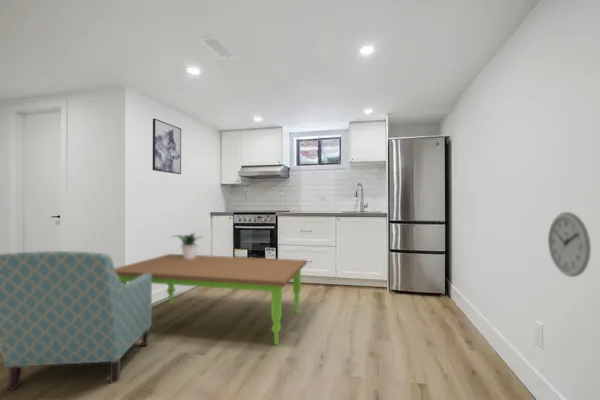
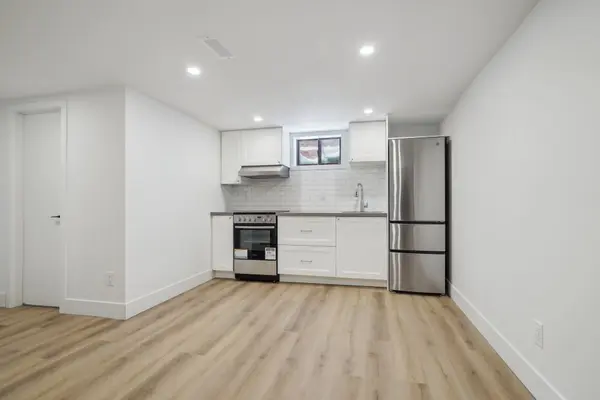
- potted plant (187, 245)
- dining table (214, 287)
- wall clock (566, 244)
- chair (82, 306)
- wall art (167, 148)
